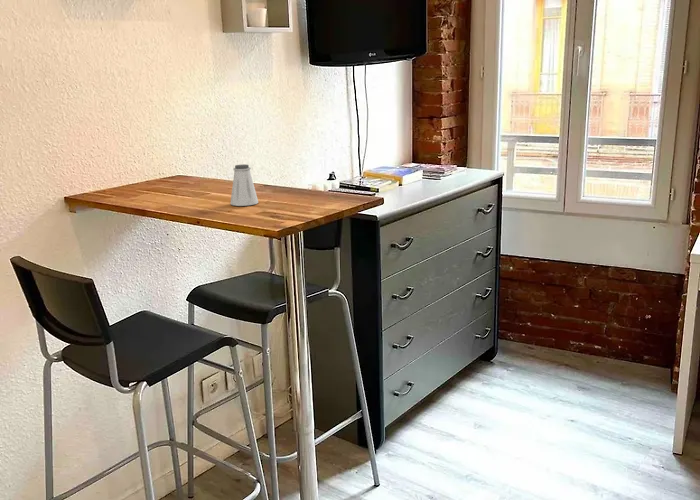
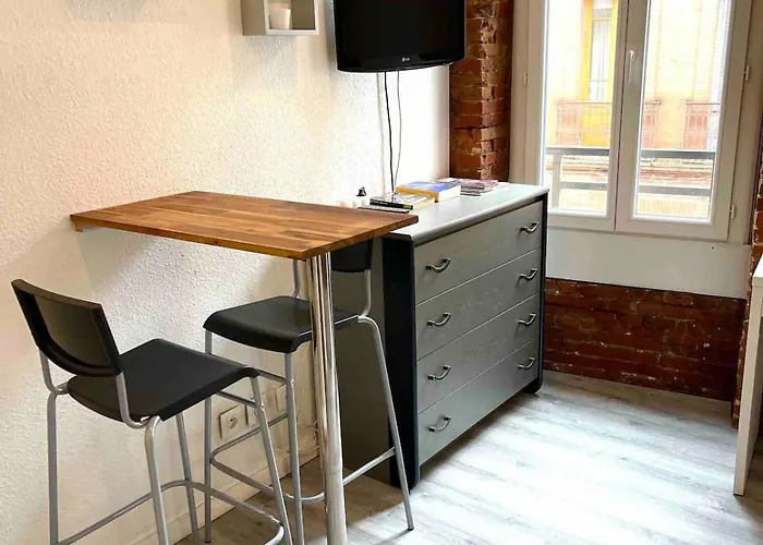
- saltshaker (243, 184)
